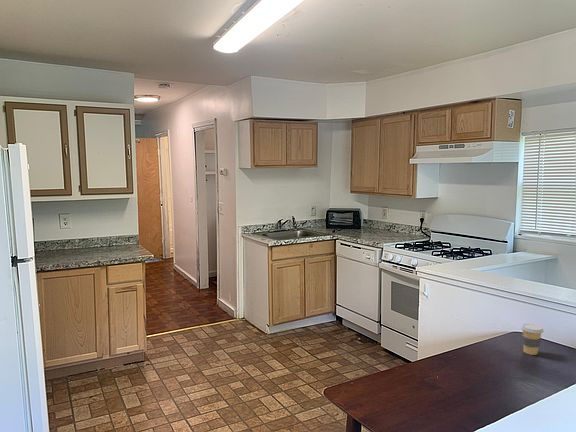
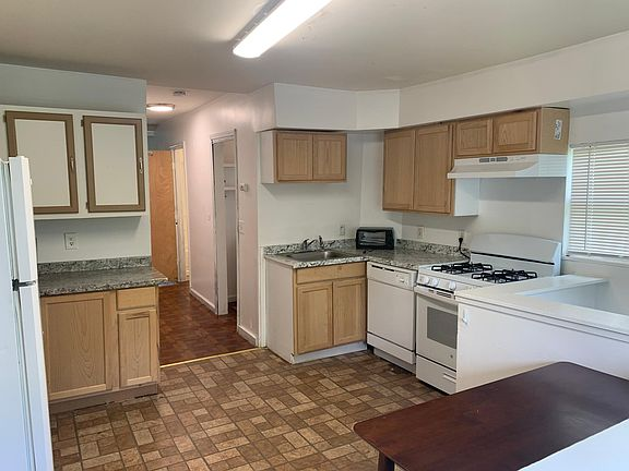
- coffee cup (531, 339)
